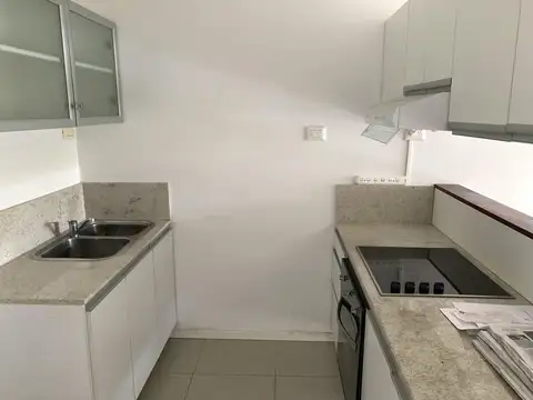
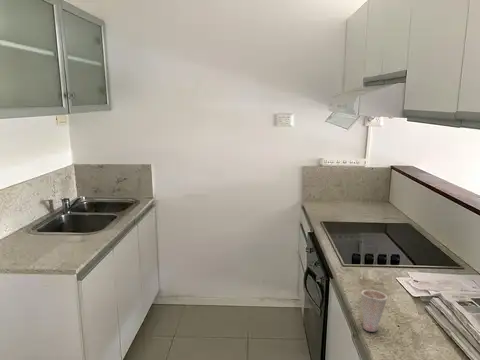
+ cup (373, 310)
